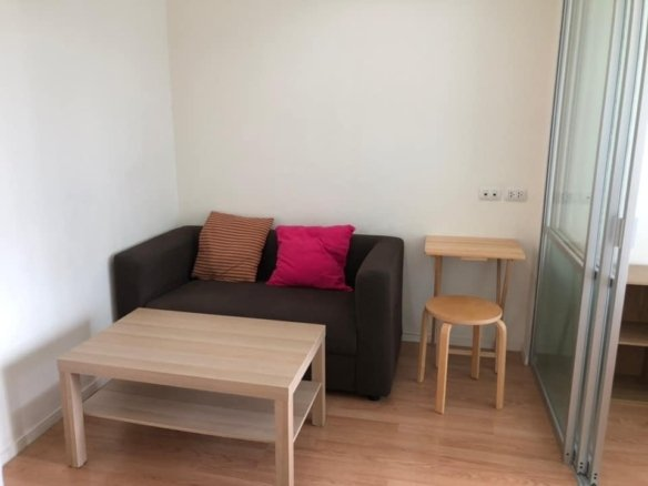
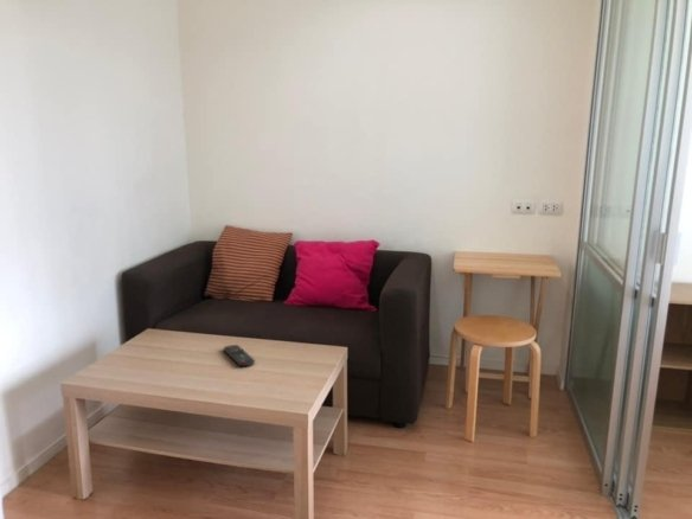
+ remote control (238, 354)
